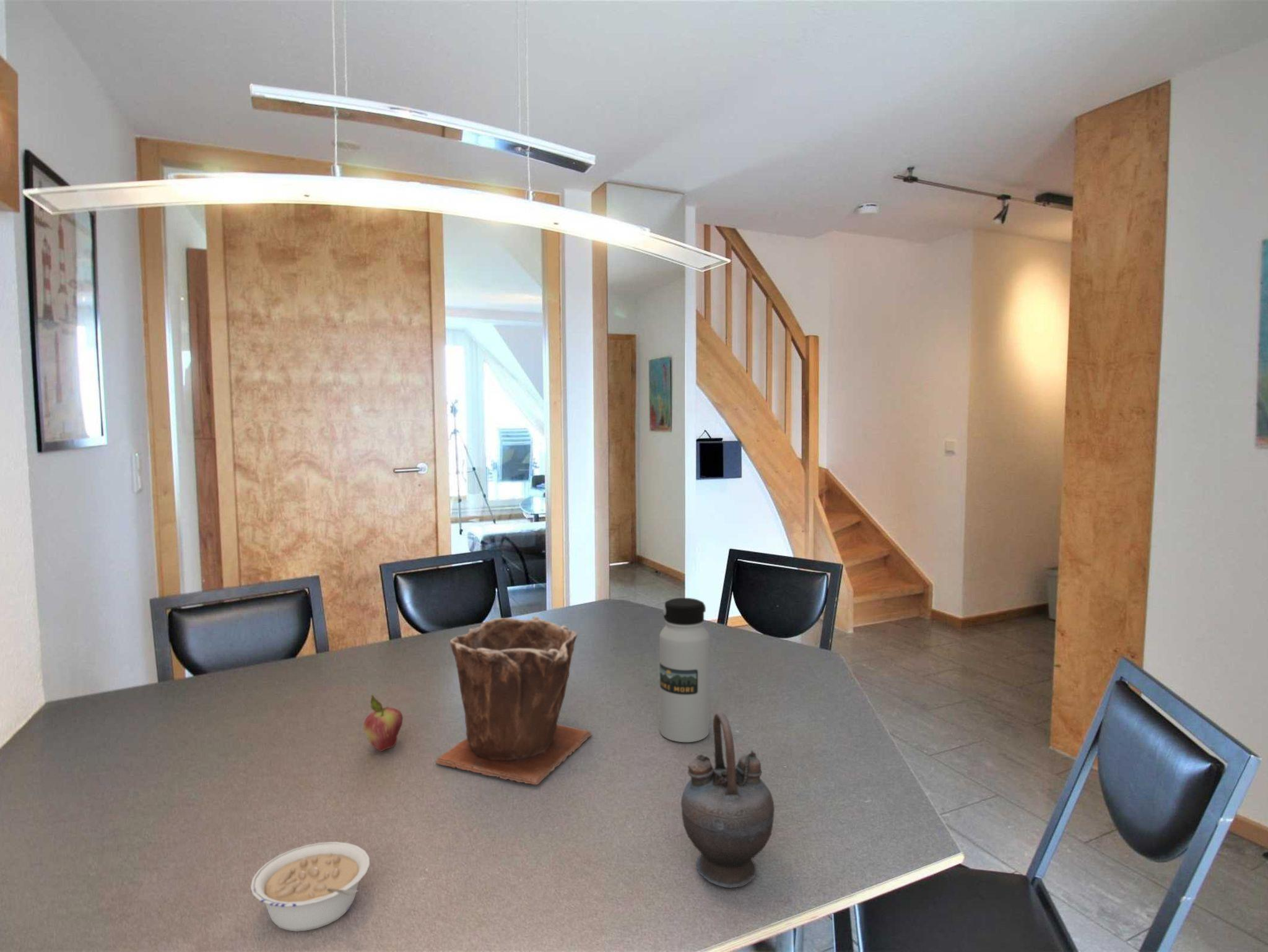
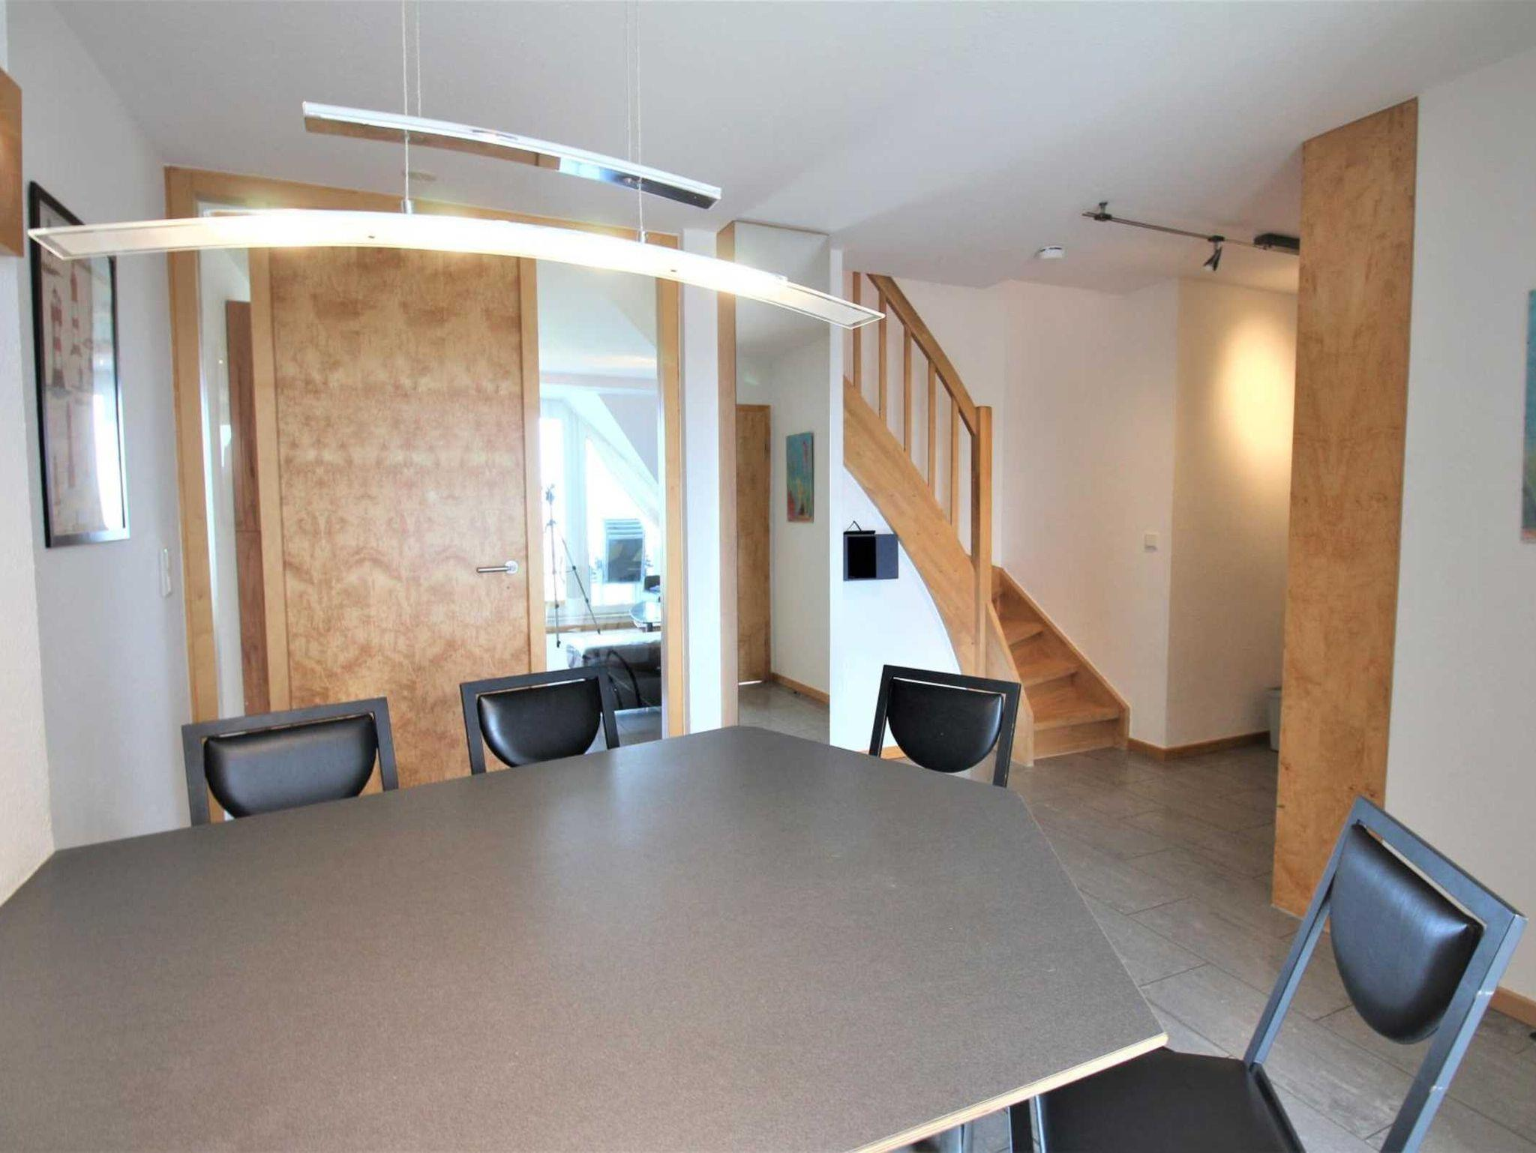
- teapot (726, 787)
- fruit (383, 722)
- water bottle (684, 667)
- plant pot (516, 689)
- legume (316, 886)
